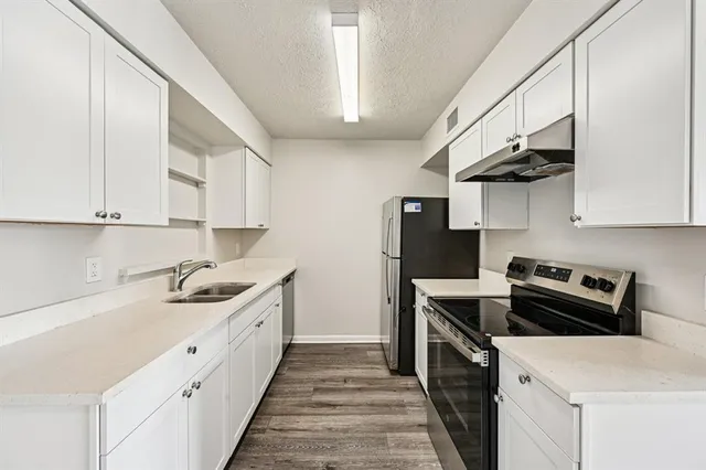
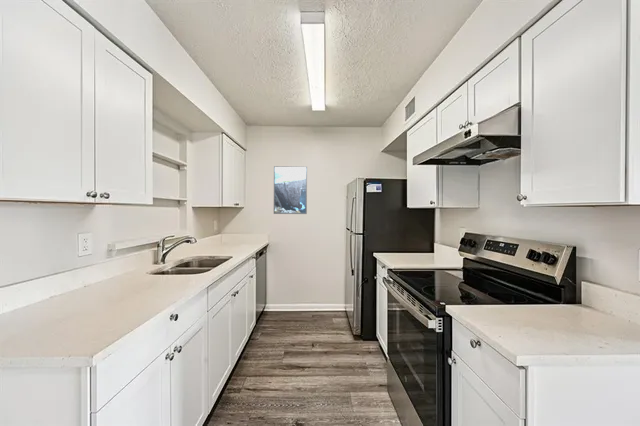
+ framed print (290, 190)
